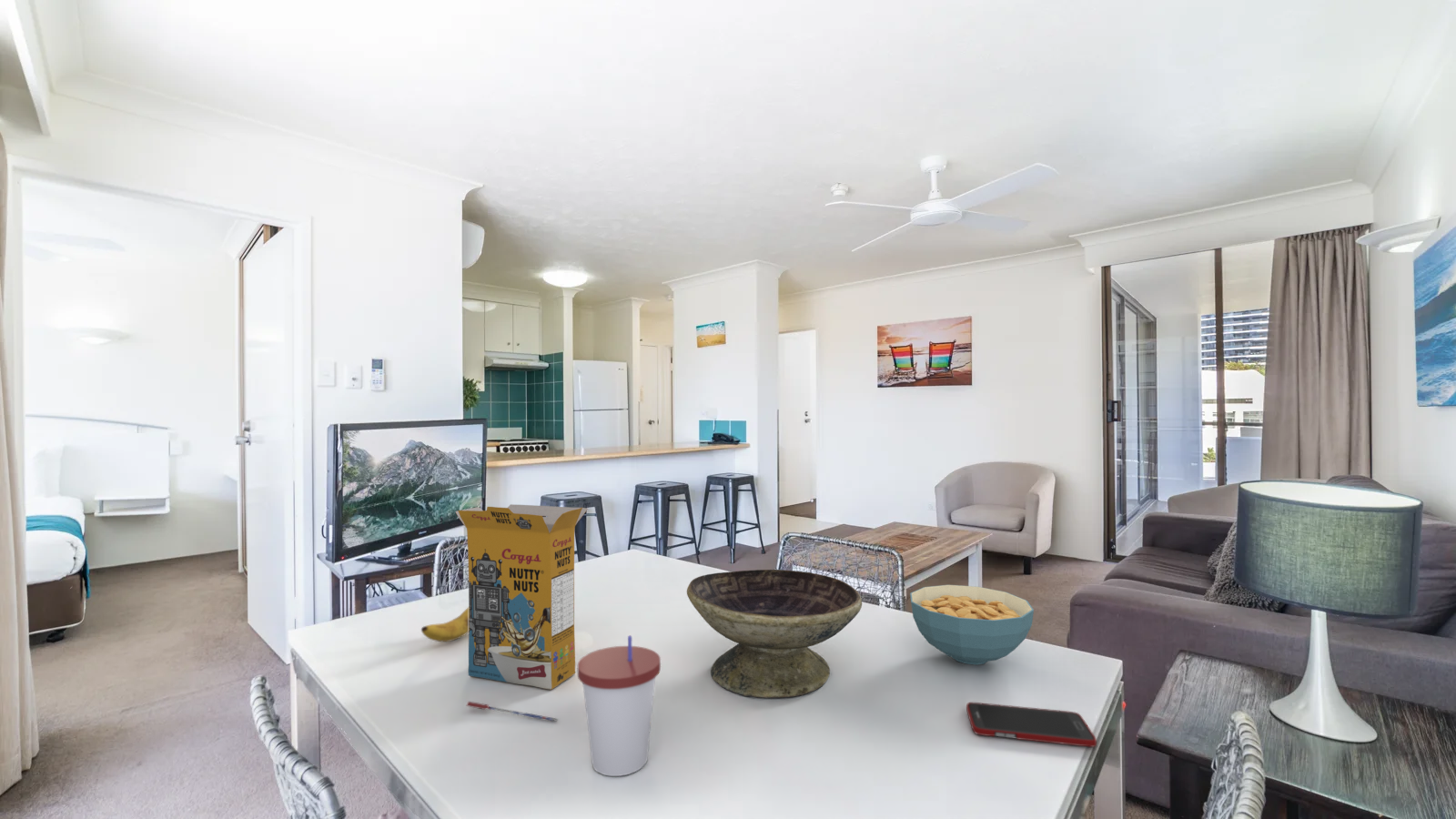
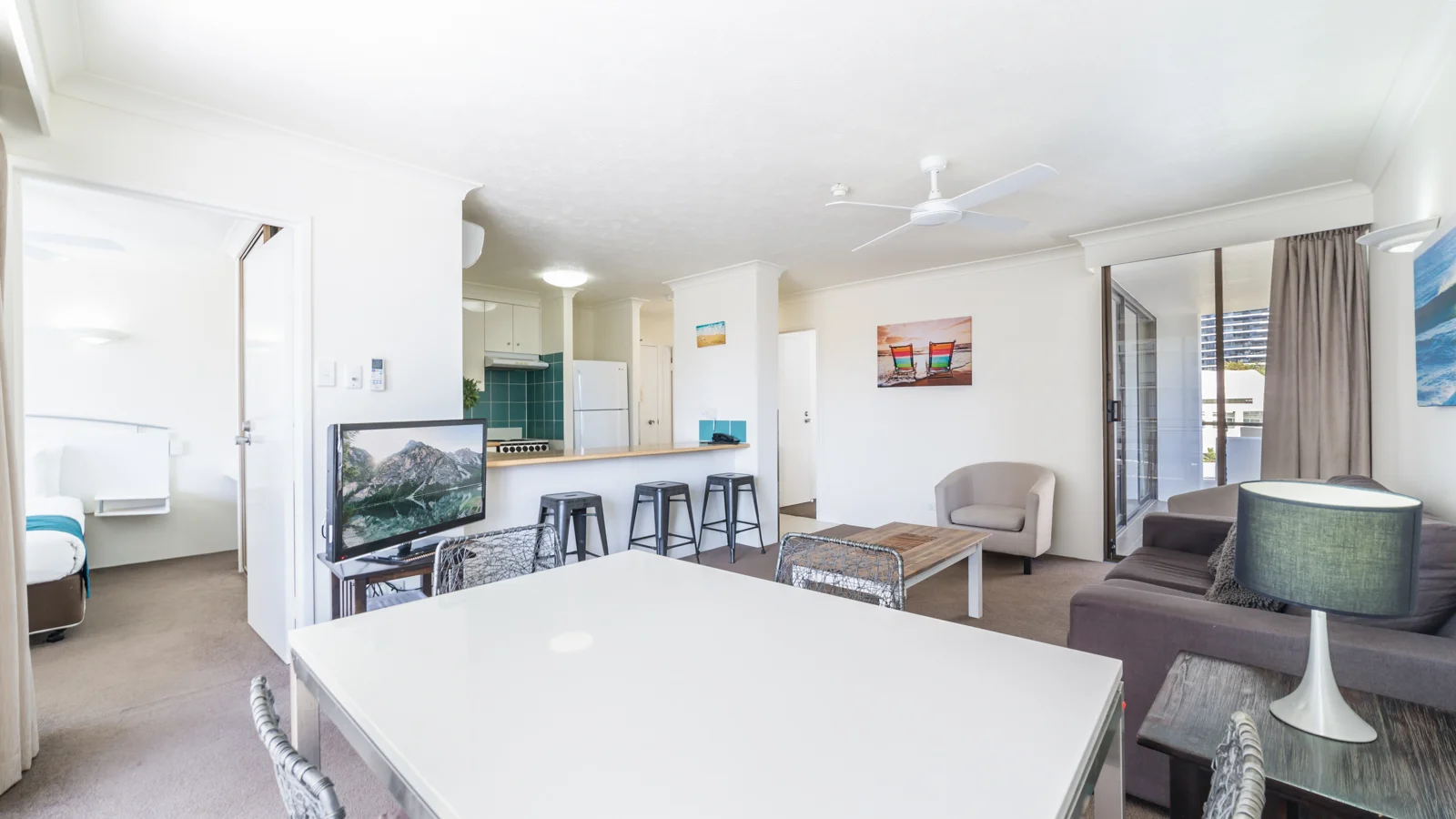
- decorative bowl (774, 626)
- banana (460, 614)
- cereal box (522, 586)
- cup (619, 698)
- cell phone (1027, 723)
- pen (511, 711)
- cereal bowl (969, 629)
